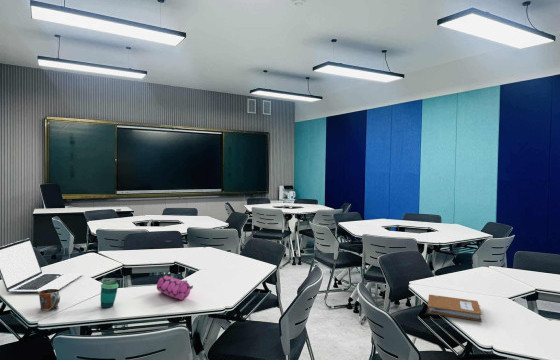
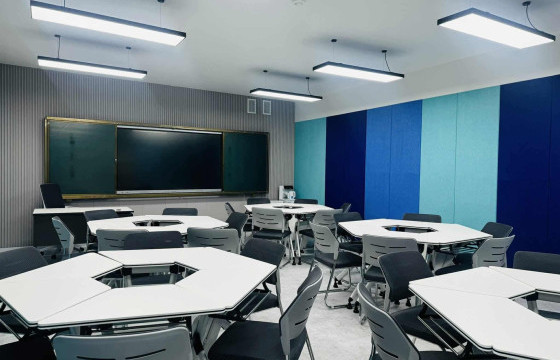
- notebook (454, 306)
- pencil case (173, 286)
- mug (50, 299)
- laptop (39, 265)
- cup (109, 294)
